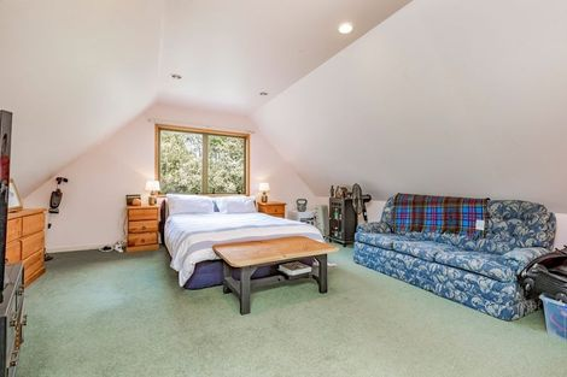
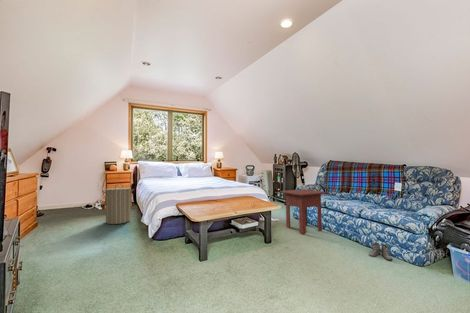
+ laundry hamper (118, 202)
+ boots (379, 250)
+ side table (303, 210)
